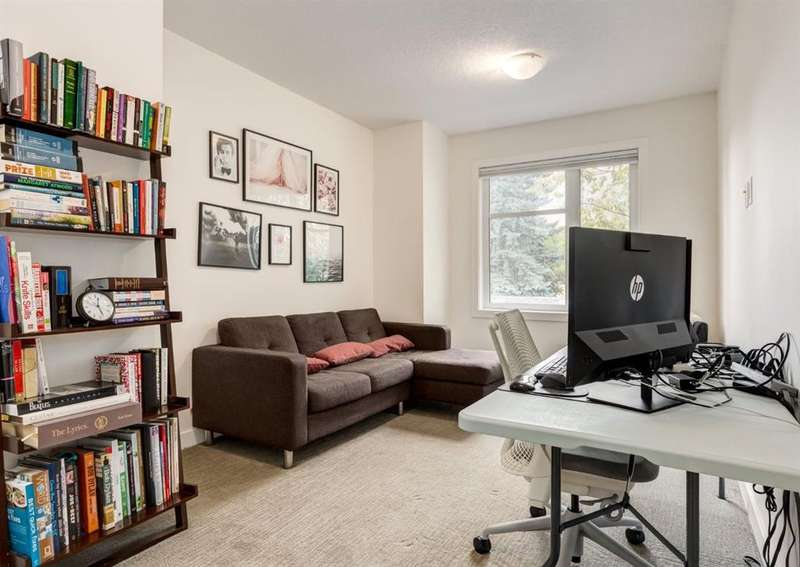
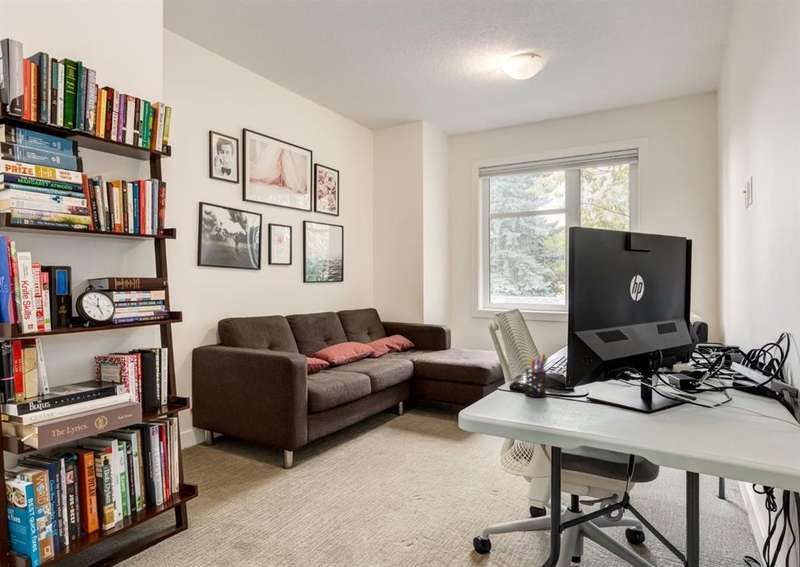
+ pen holder (538, 373)
